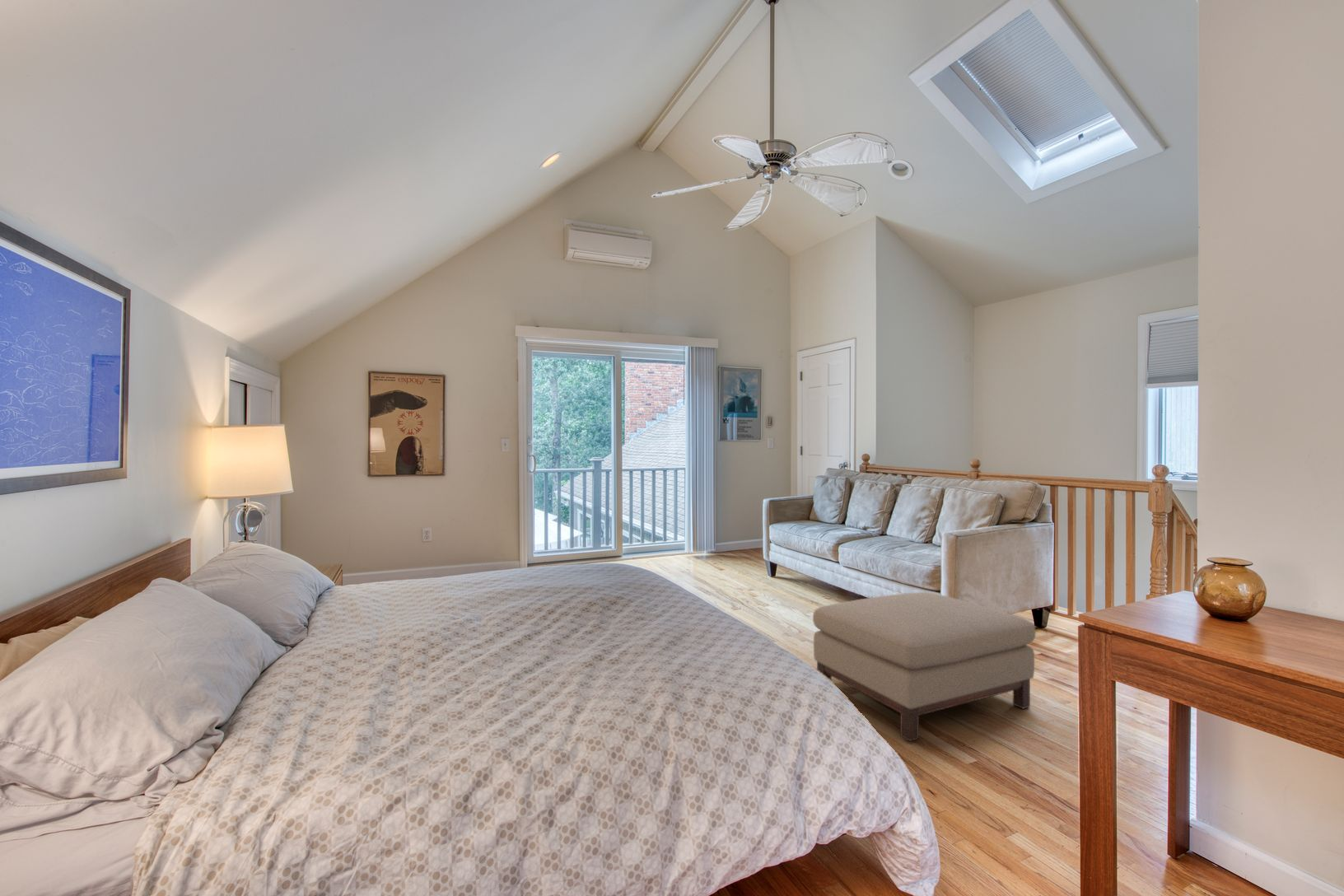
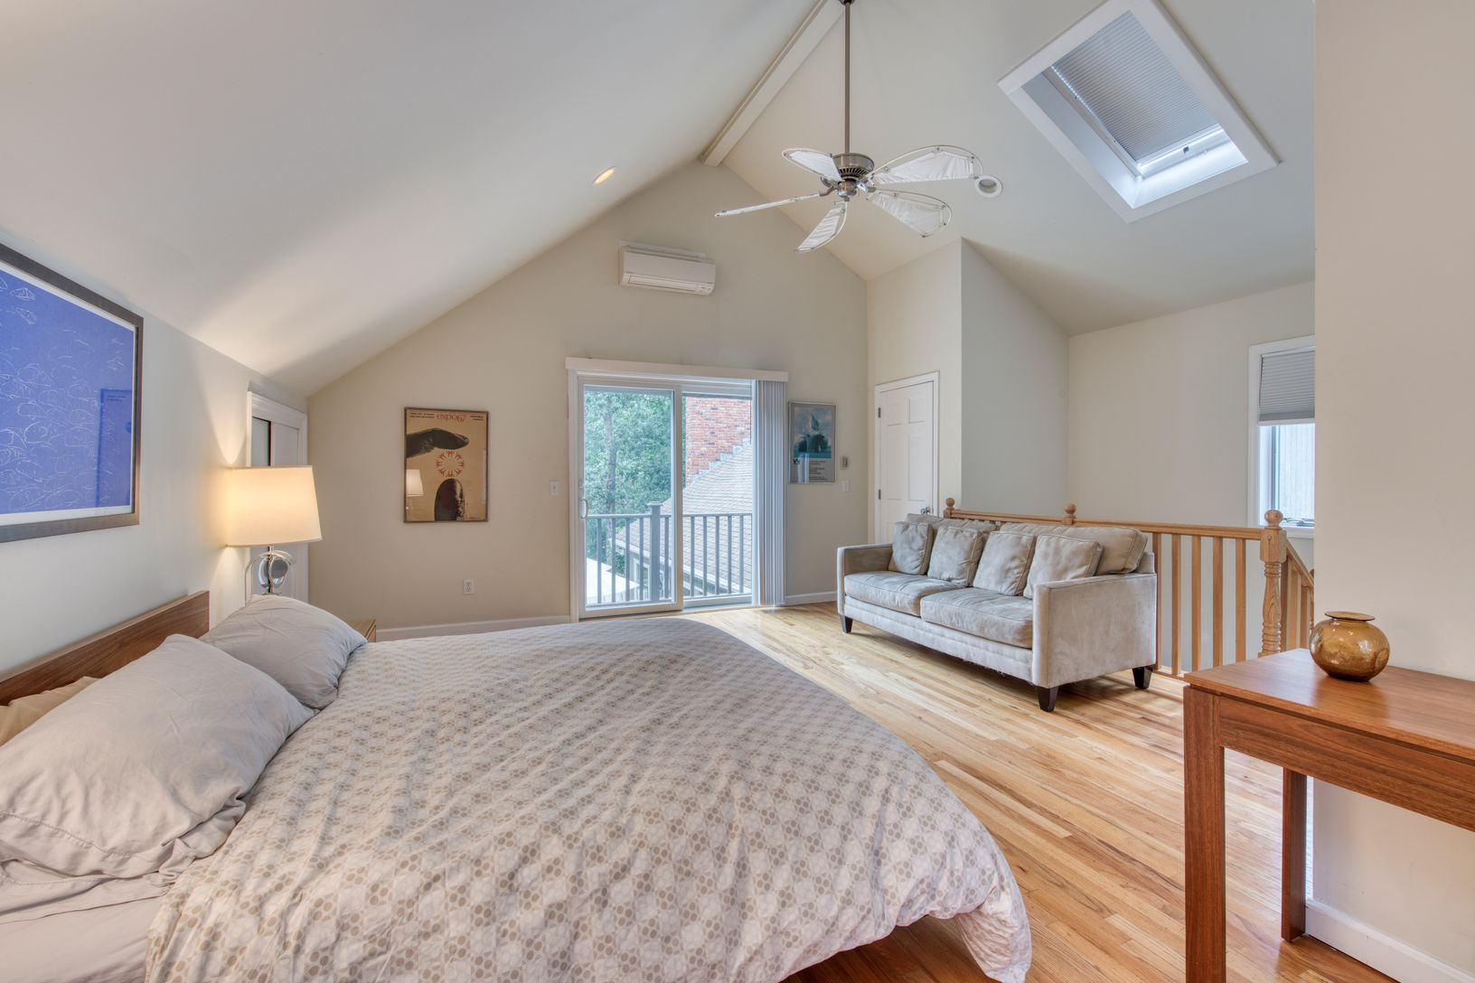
- ottoman (919, 650)
